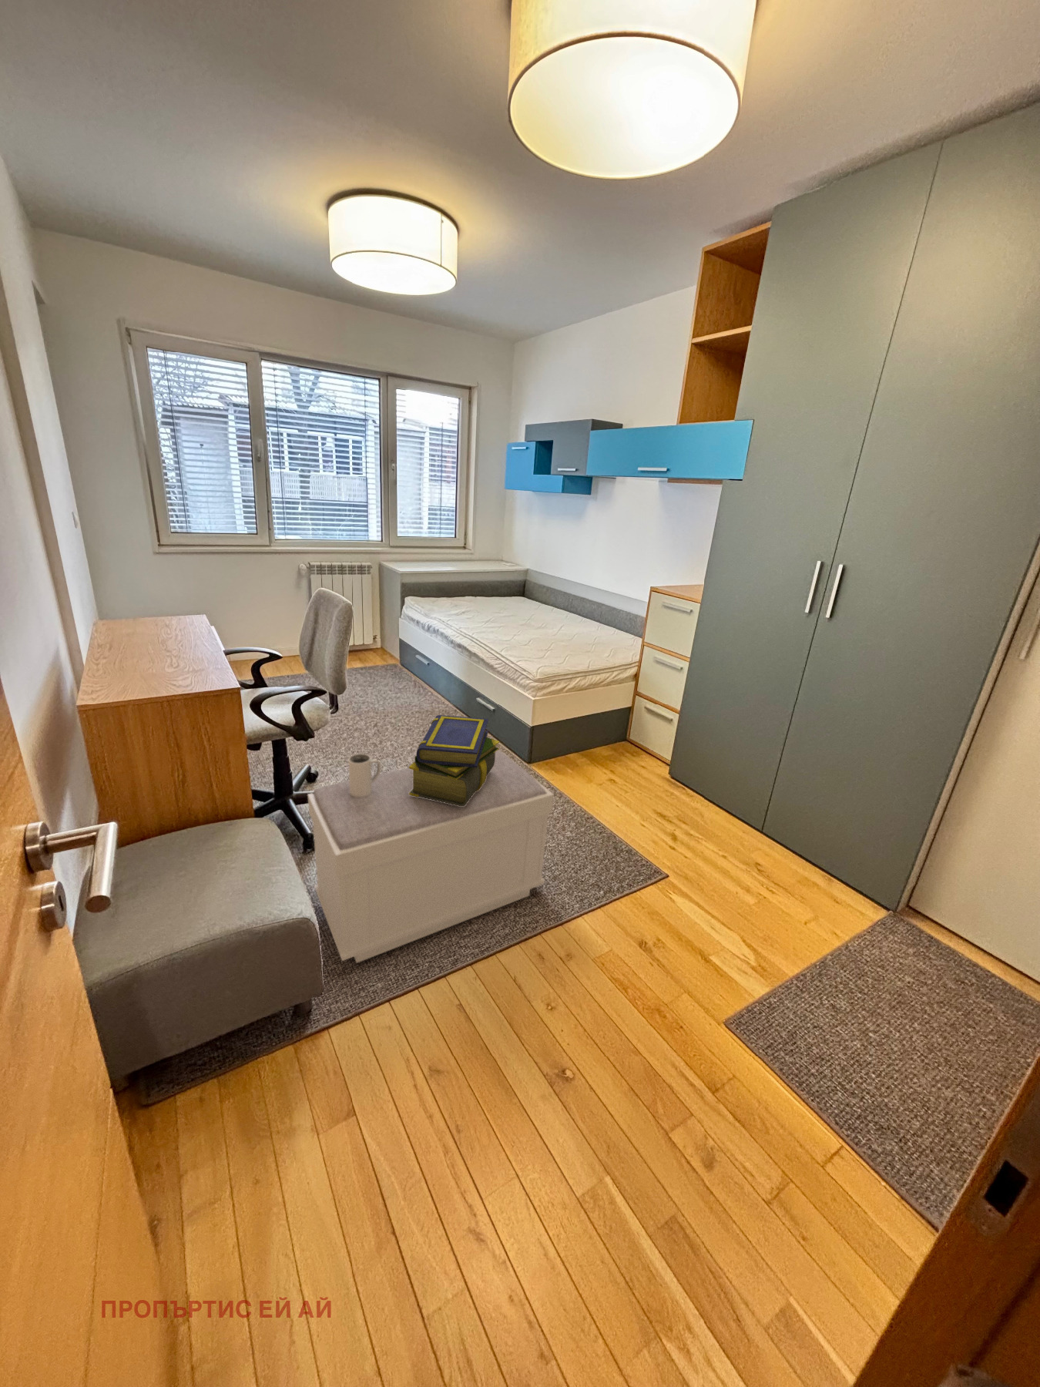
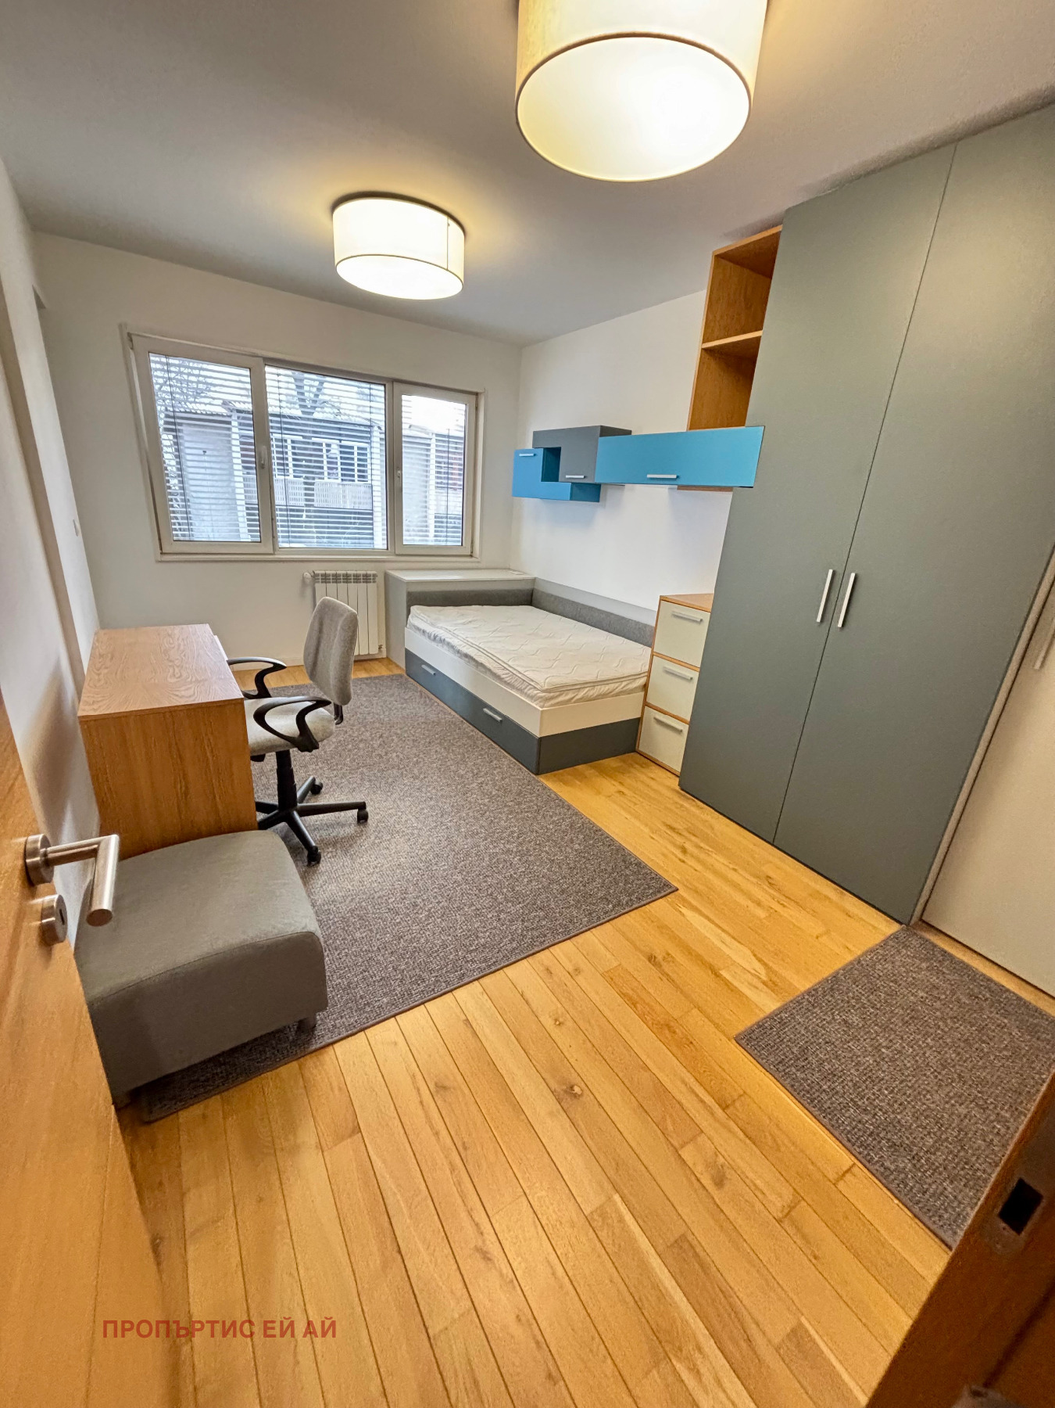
- bench (433, 844)
- stack of books (456, 758)
- mug (365, 773)
